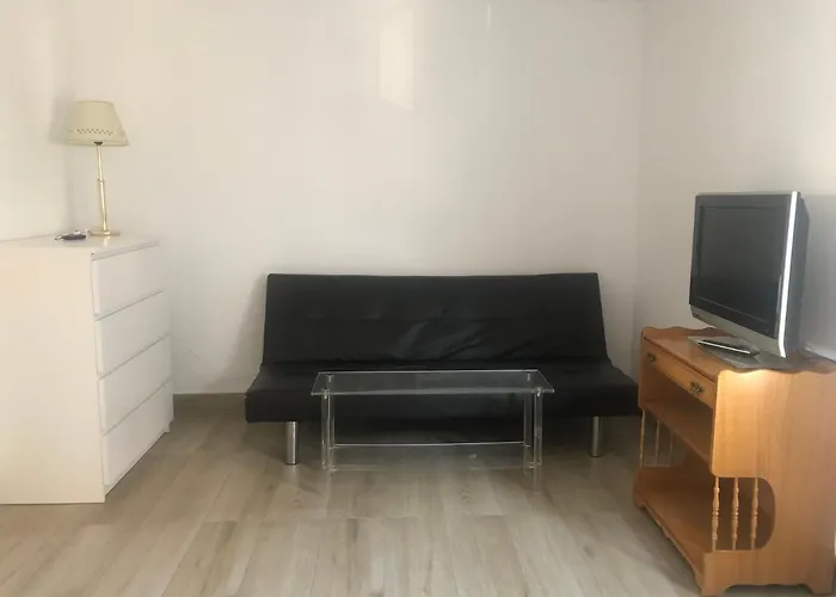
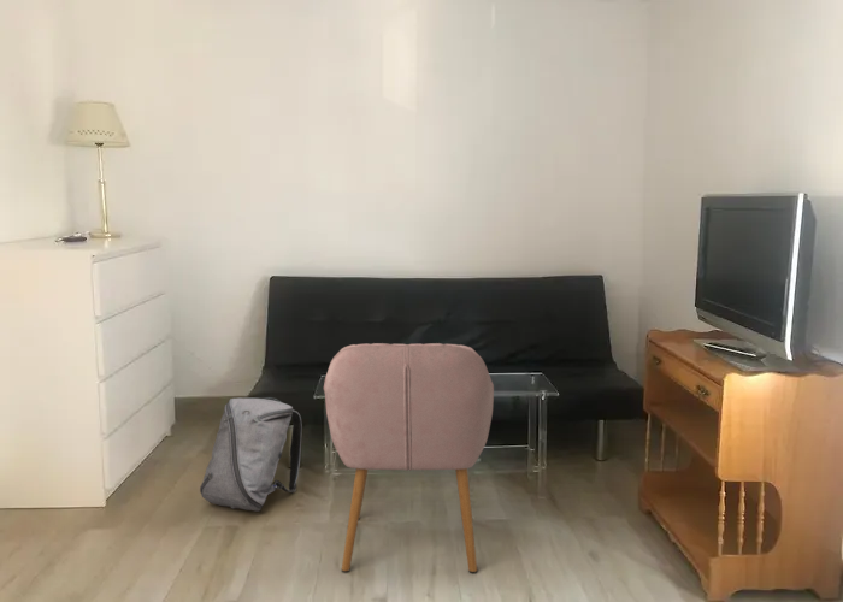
+ backpack (253, 450)
+ chair (409, 442)
